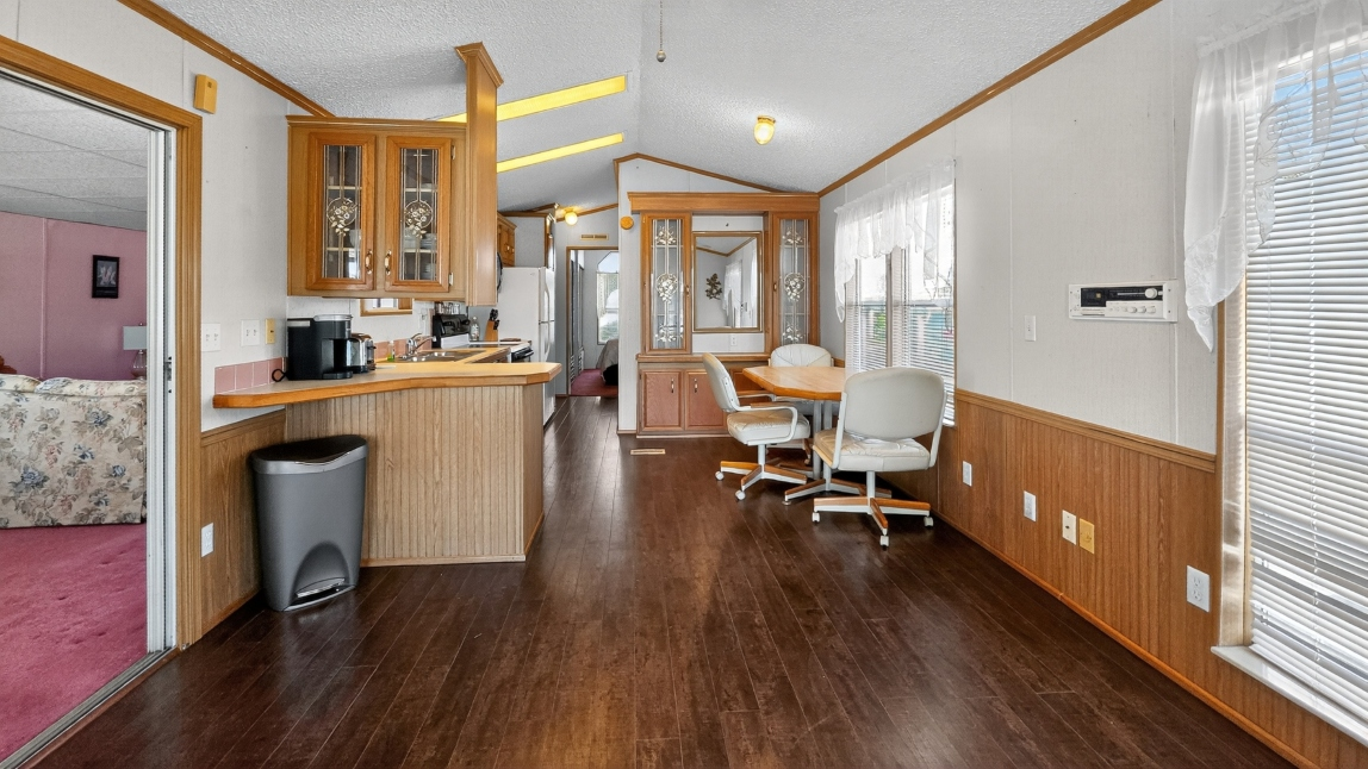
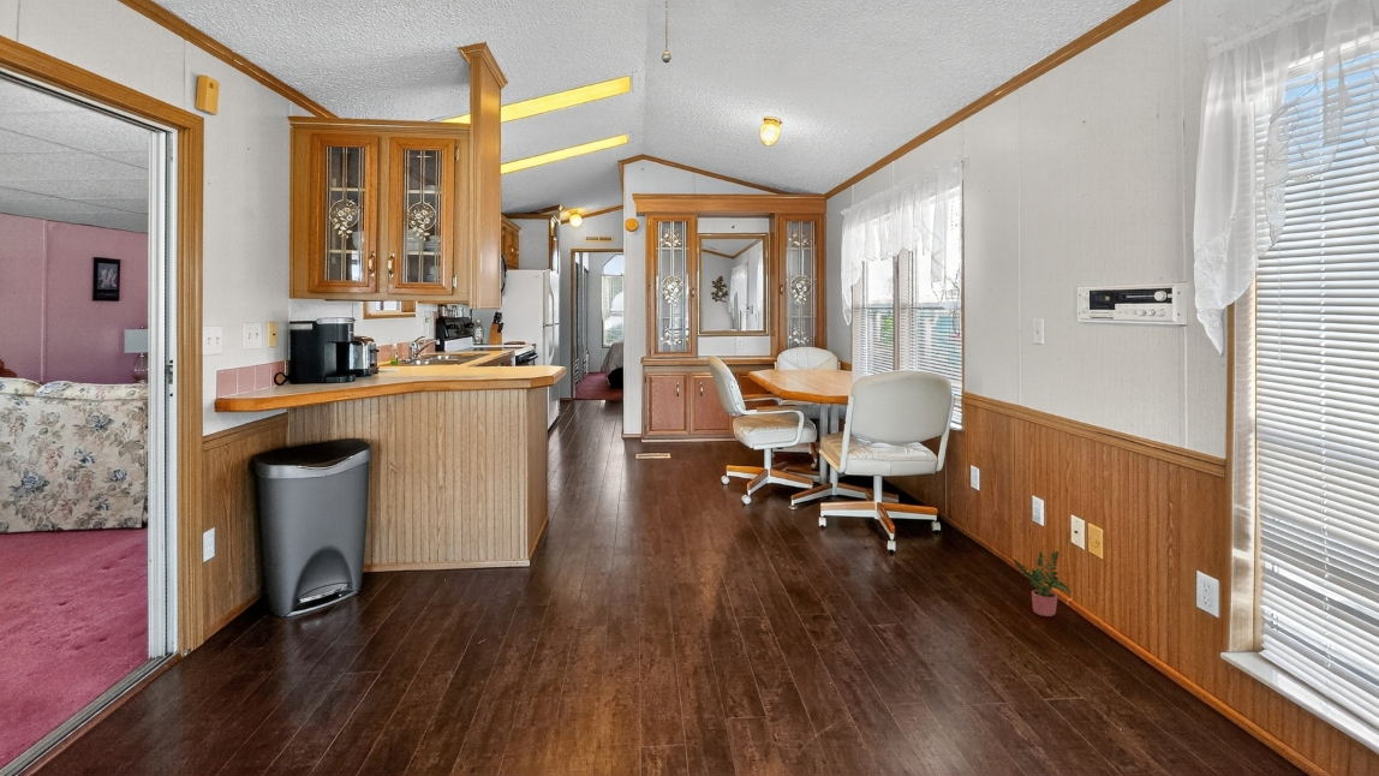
+ potted plant (1044, 585)
